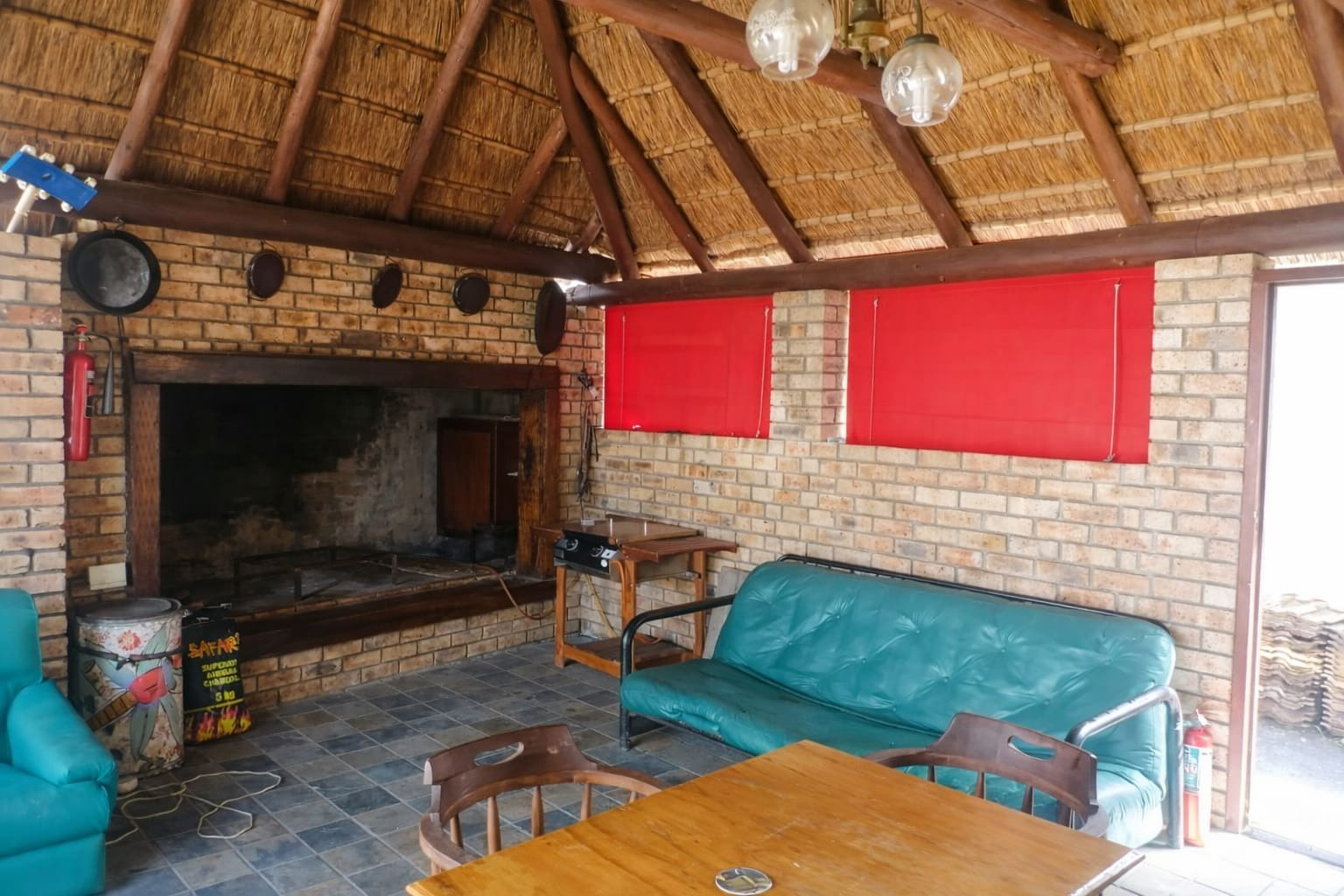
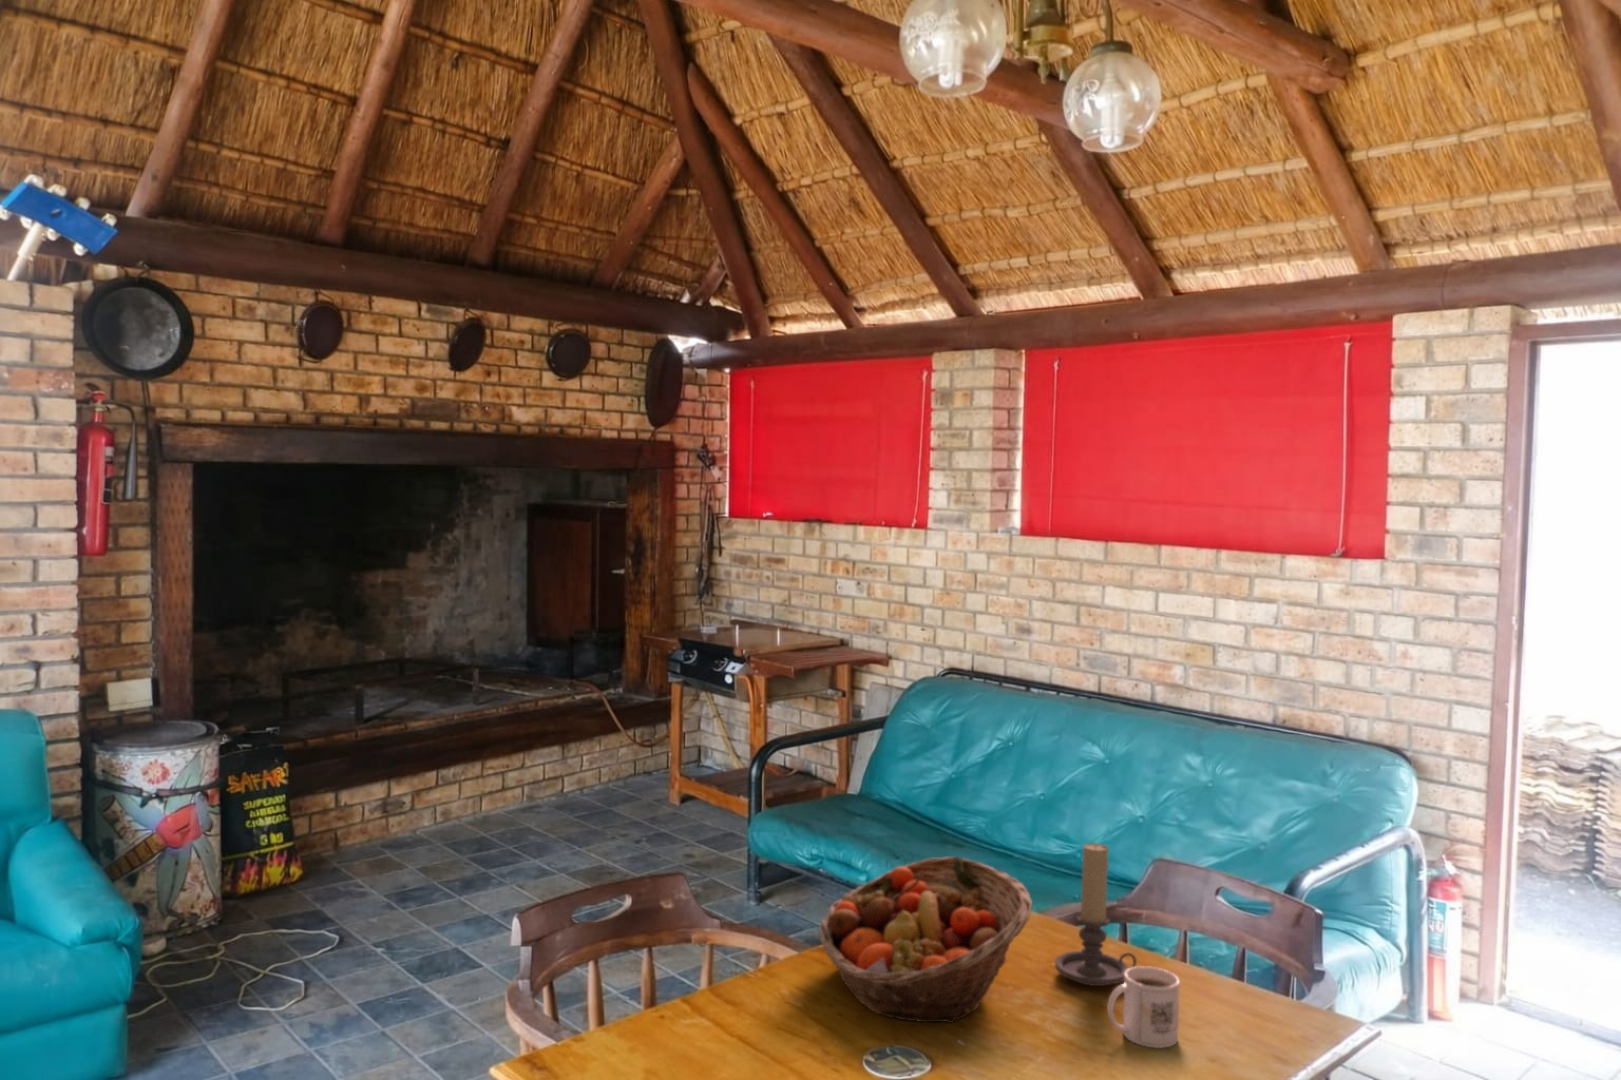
+ mug (1143, 1005)
+ fruit basket (923, 933)
+ candle holder (1100, 909)
